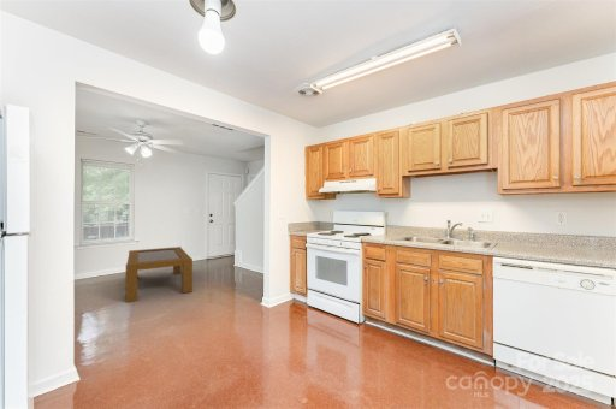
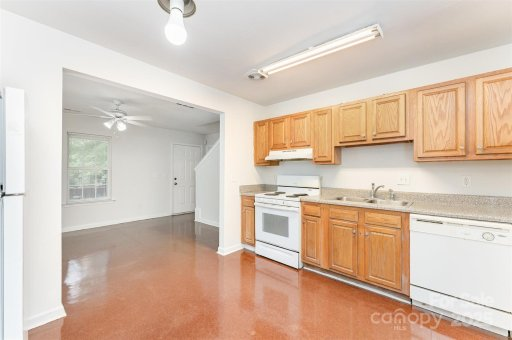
- coffee table (158, 267)
